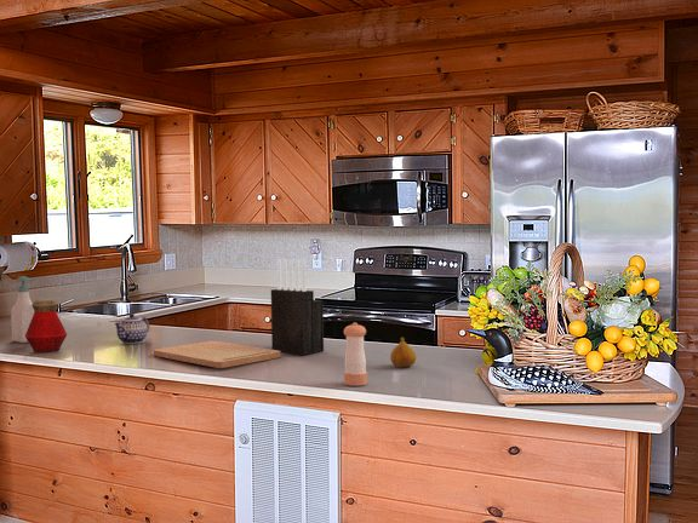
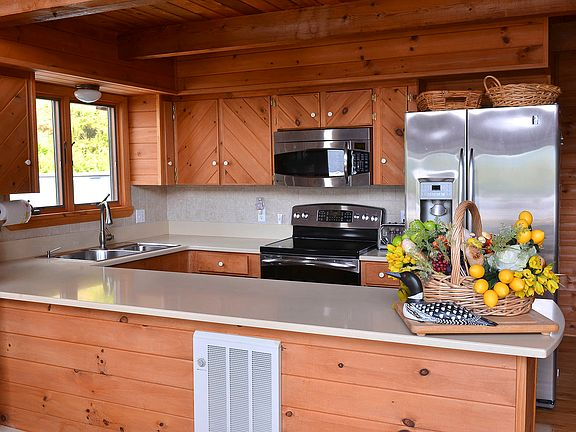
- cutting board (216, 352)
- fruit (402, 351)
- teapot (132, 327)
- soap bottle (25, 308)
- bottle (45, 324)
- pepper shaker (355, 352)
- knife block (298, 304)
